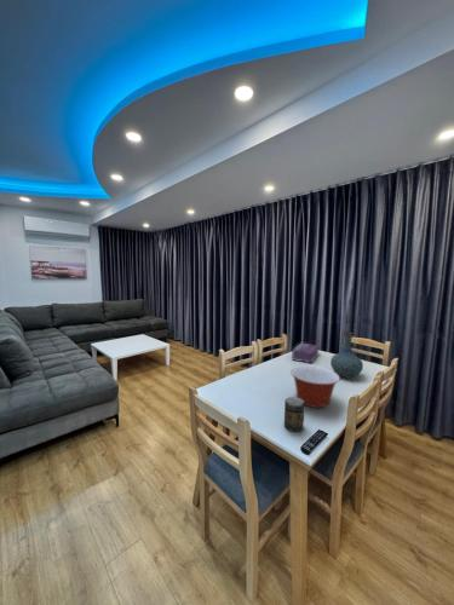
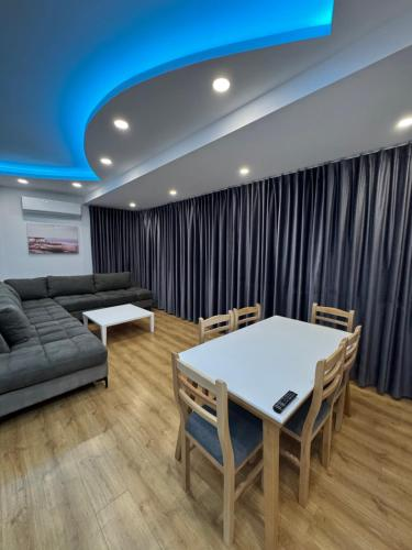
- tissue box (305, 352)
- mixing bowl (314, 387)
- vase (346, 355)
- jar (293, 414)
